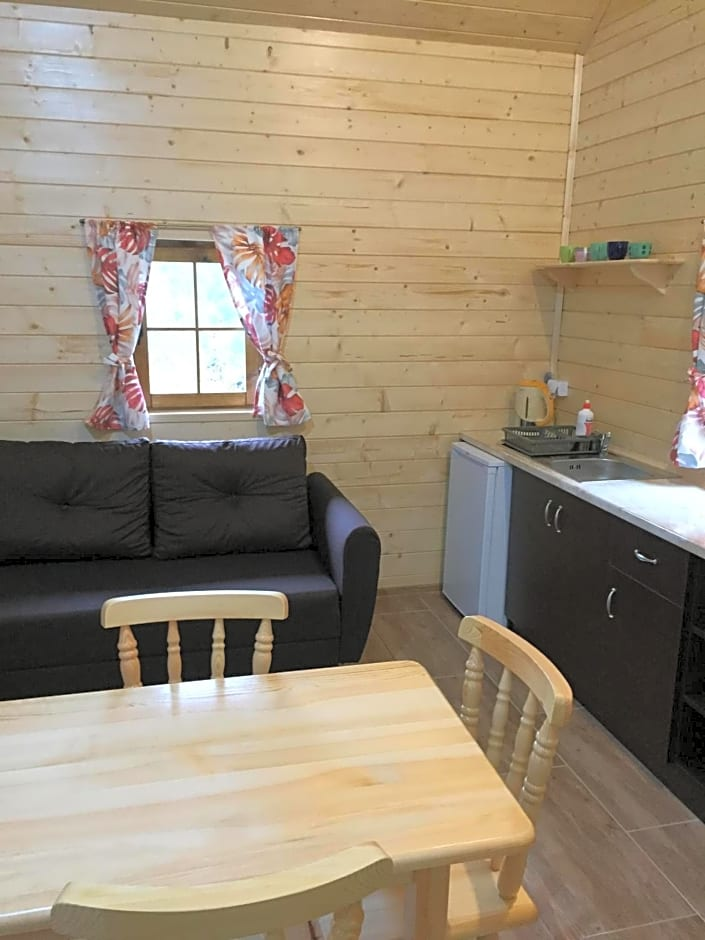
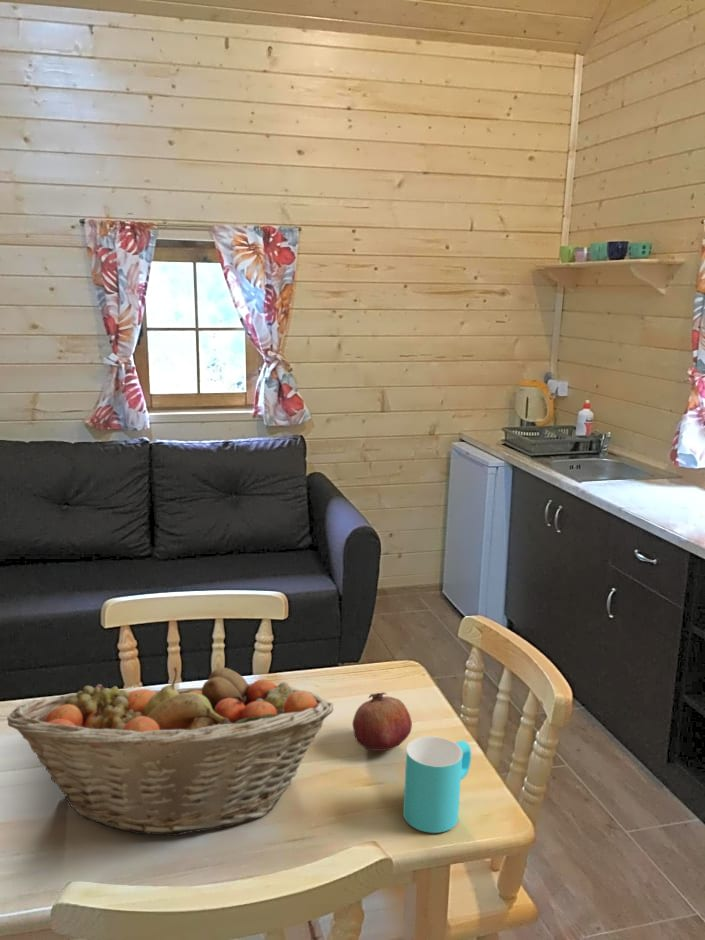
+ cup (442, 781)
+ fruit basket (175, 731)
+ fruit (382, 721)
